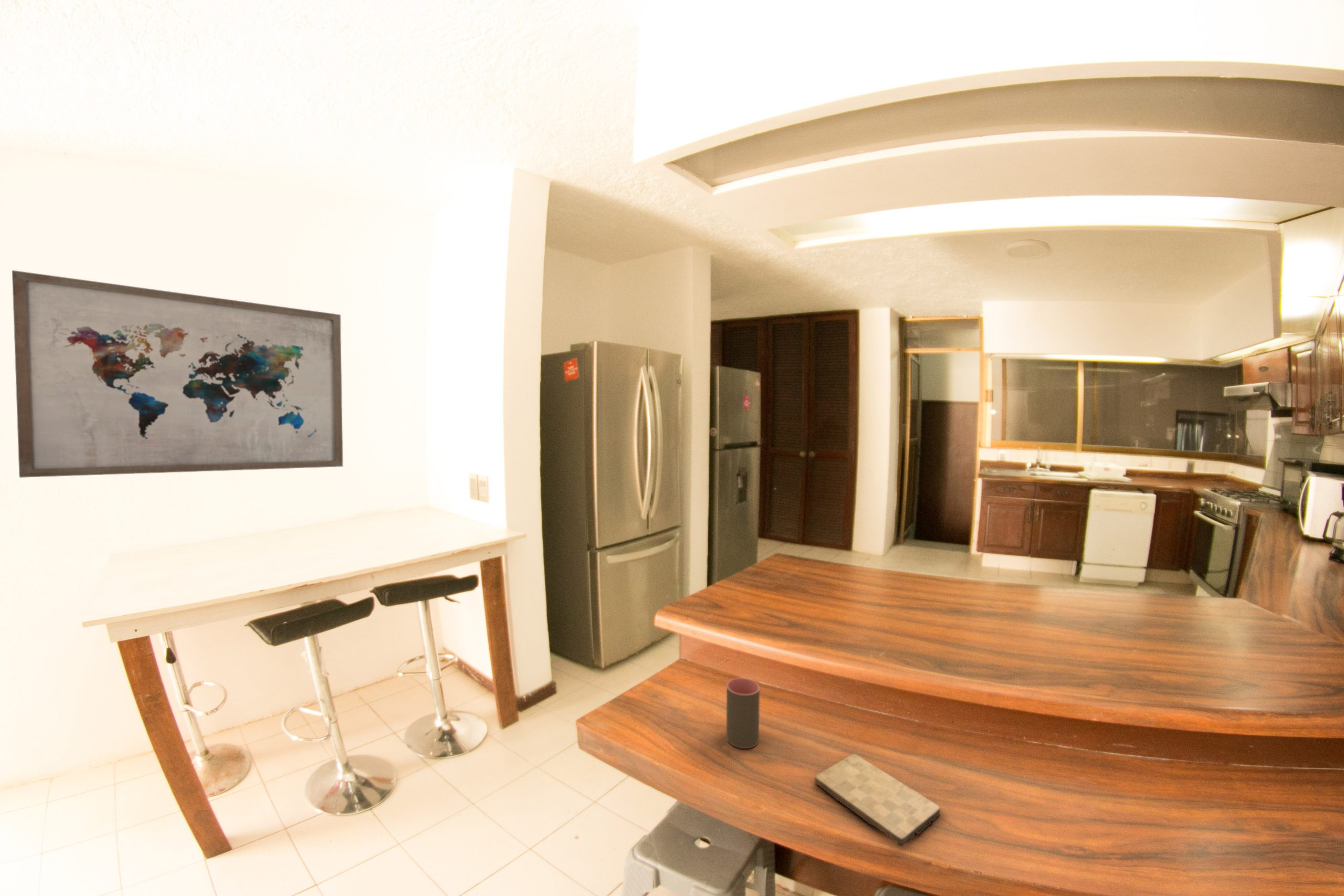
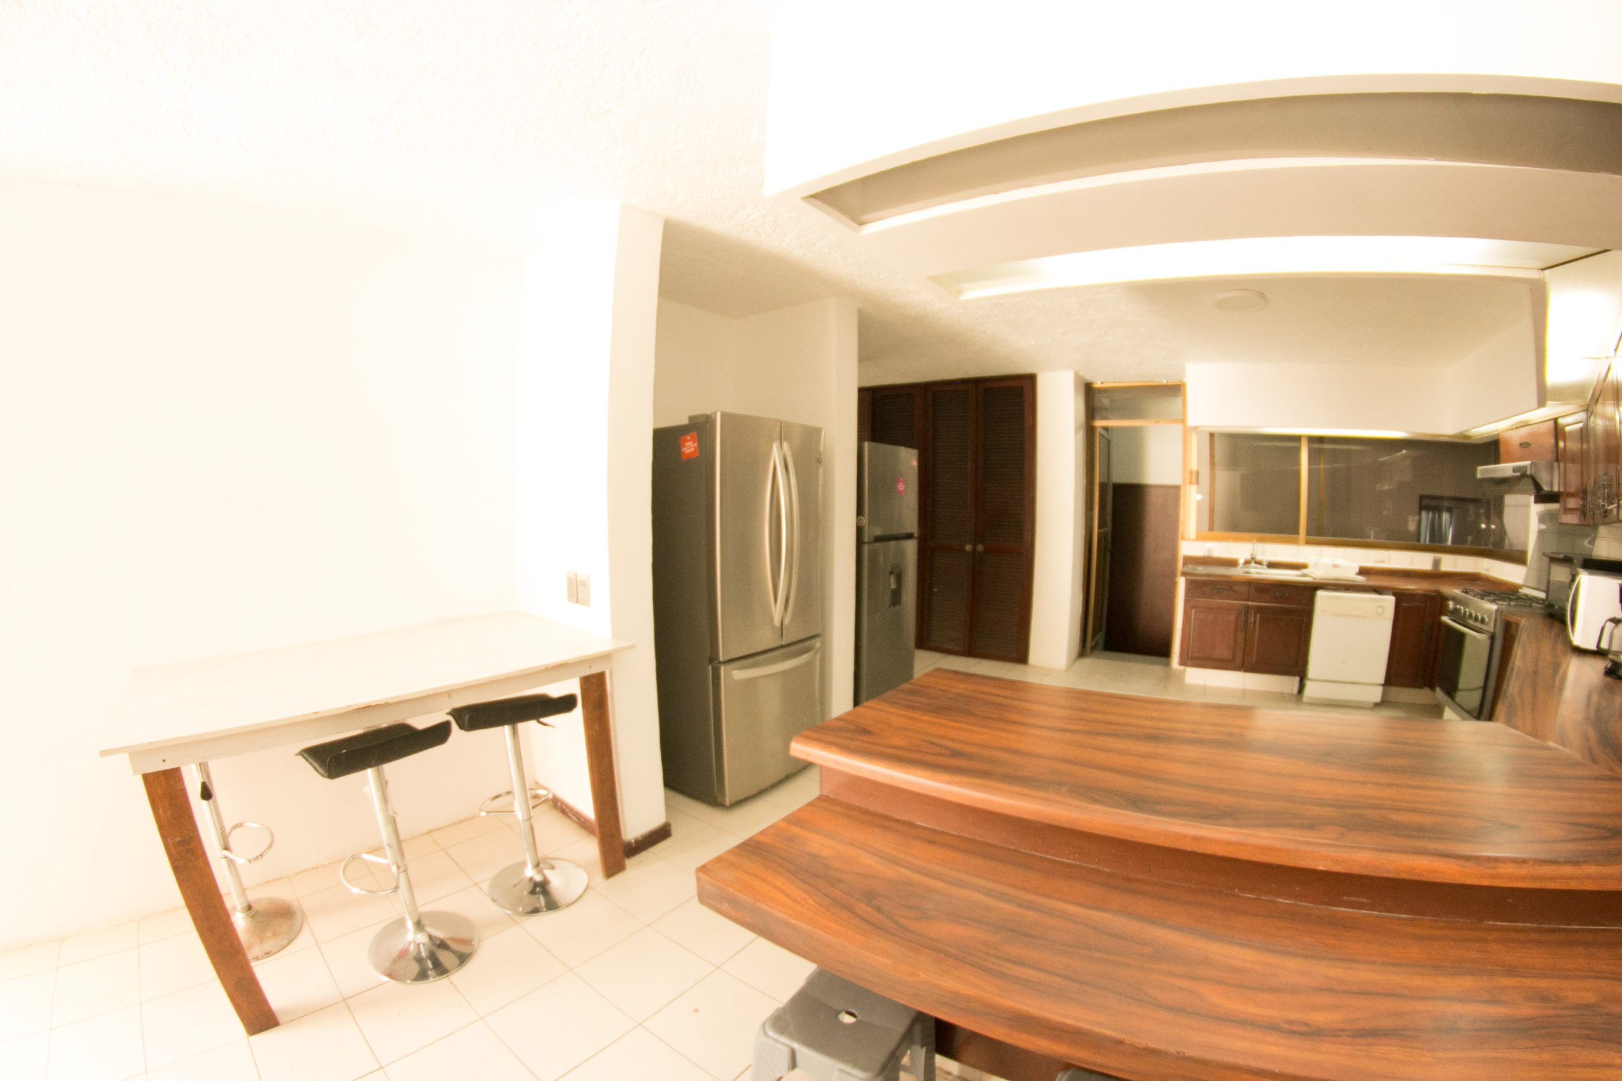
- cutting board (875, 794)
- cup (742, 712)
- wall art (204, 384)
